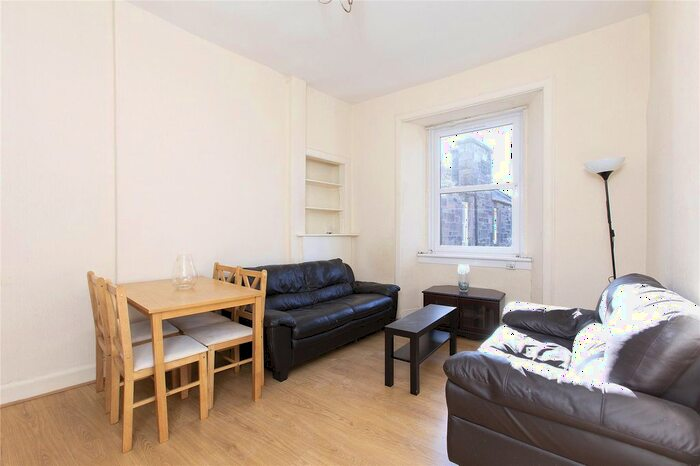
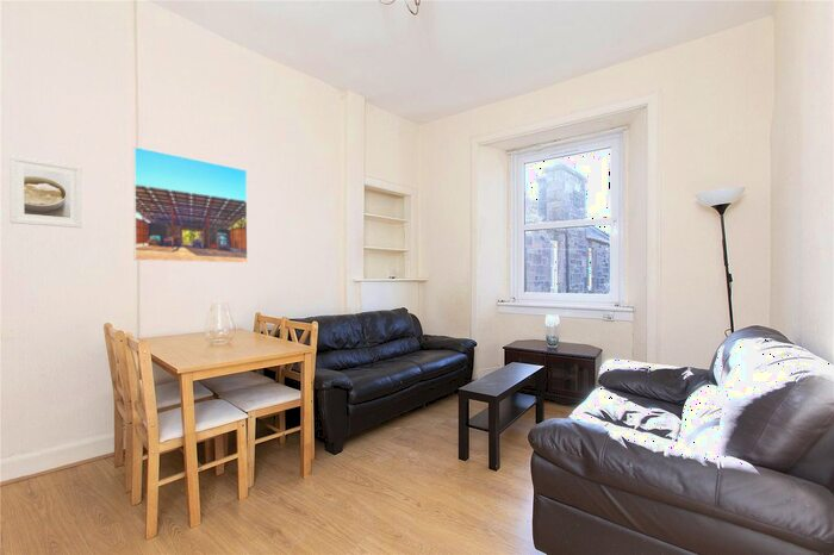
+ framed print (48, 193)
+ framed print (195, 211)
